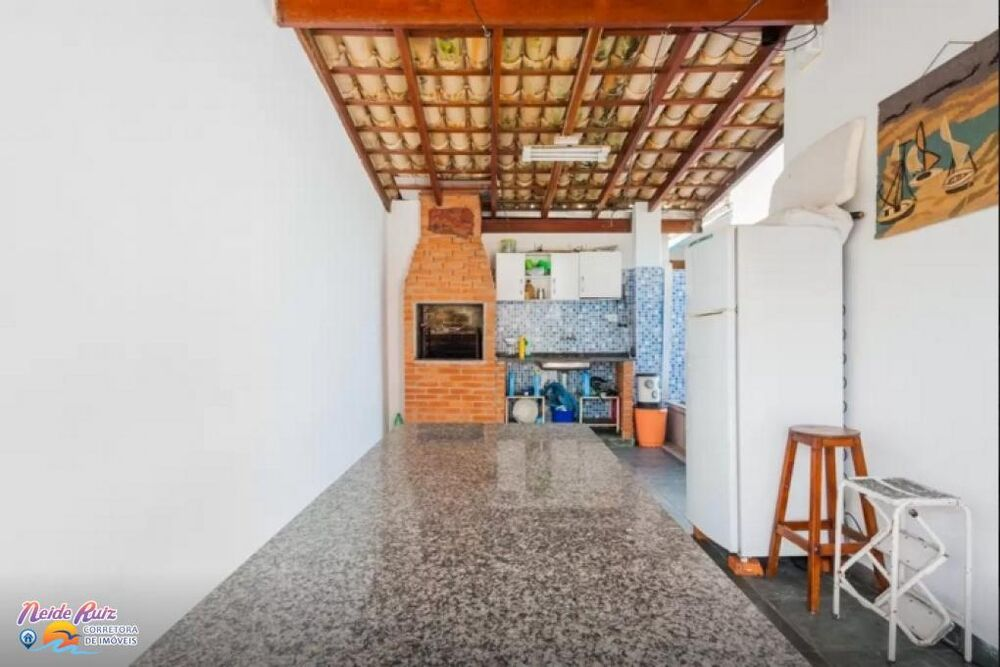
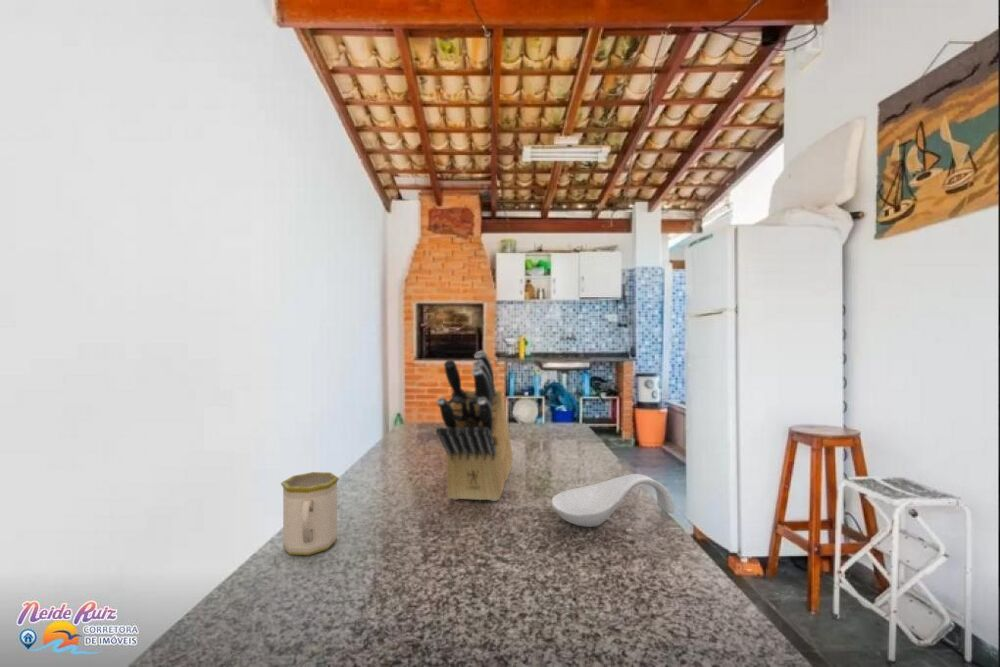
+ knife block (479, 418)
+ spoon rest (612, 497)
+ mug (309, 515)
